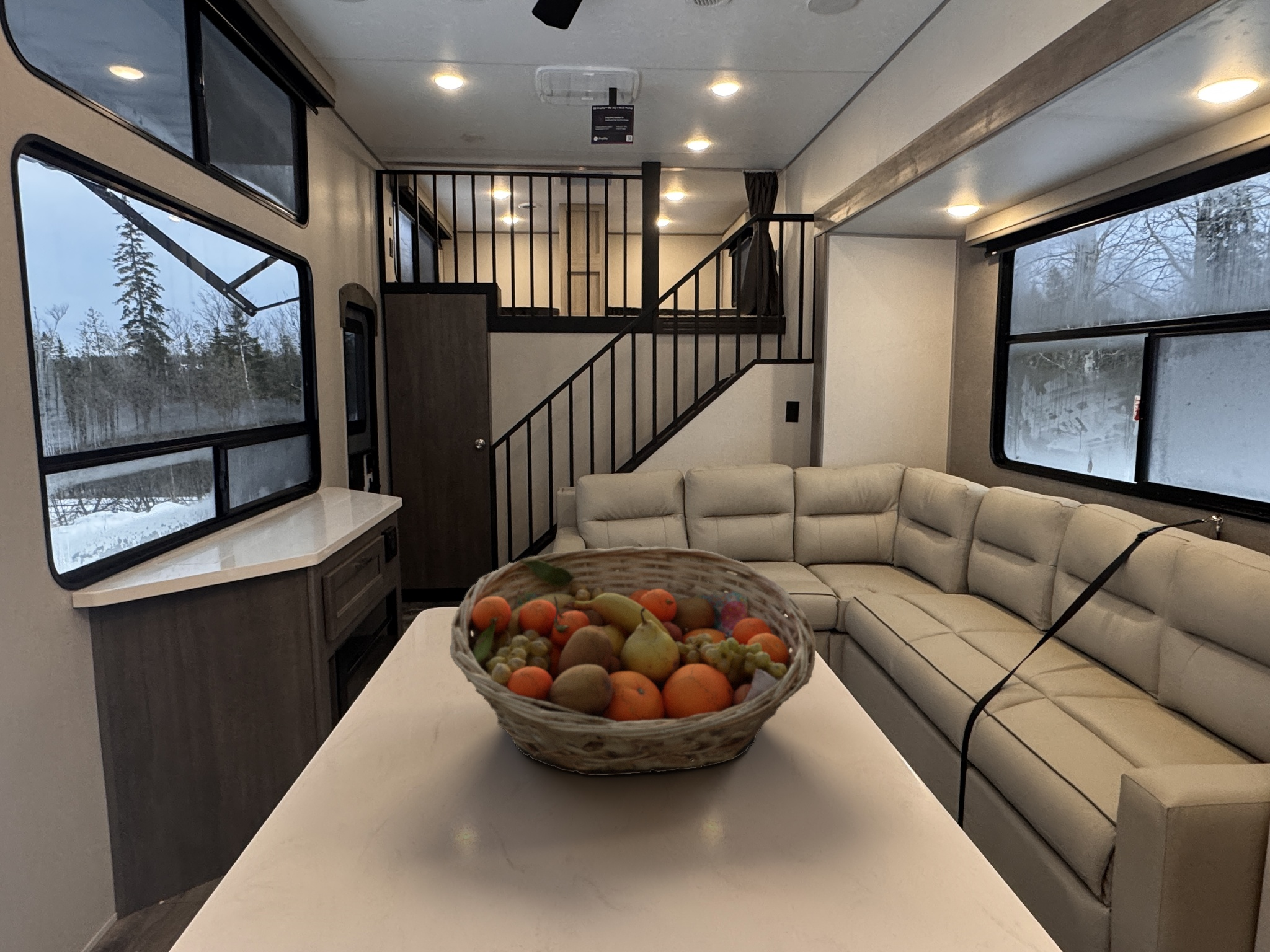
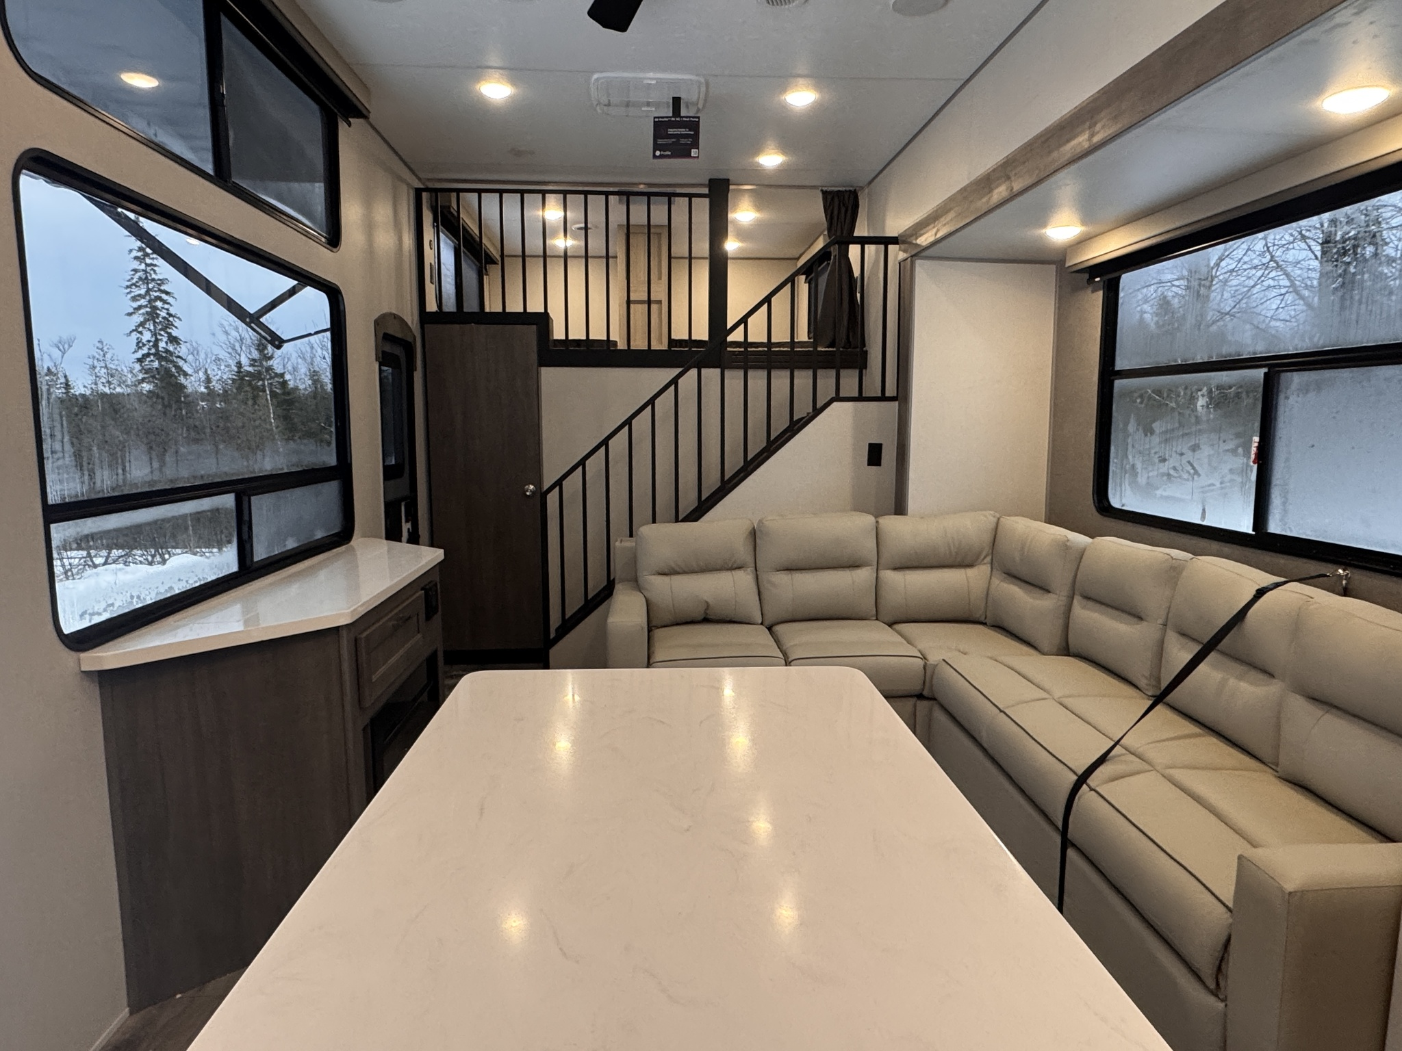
- fruit basket (633, 647)
